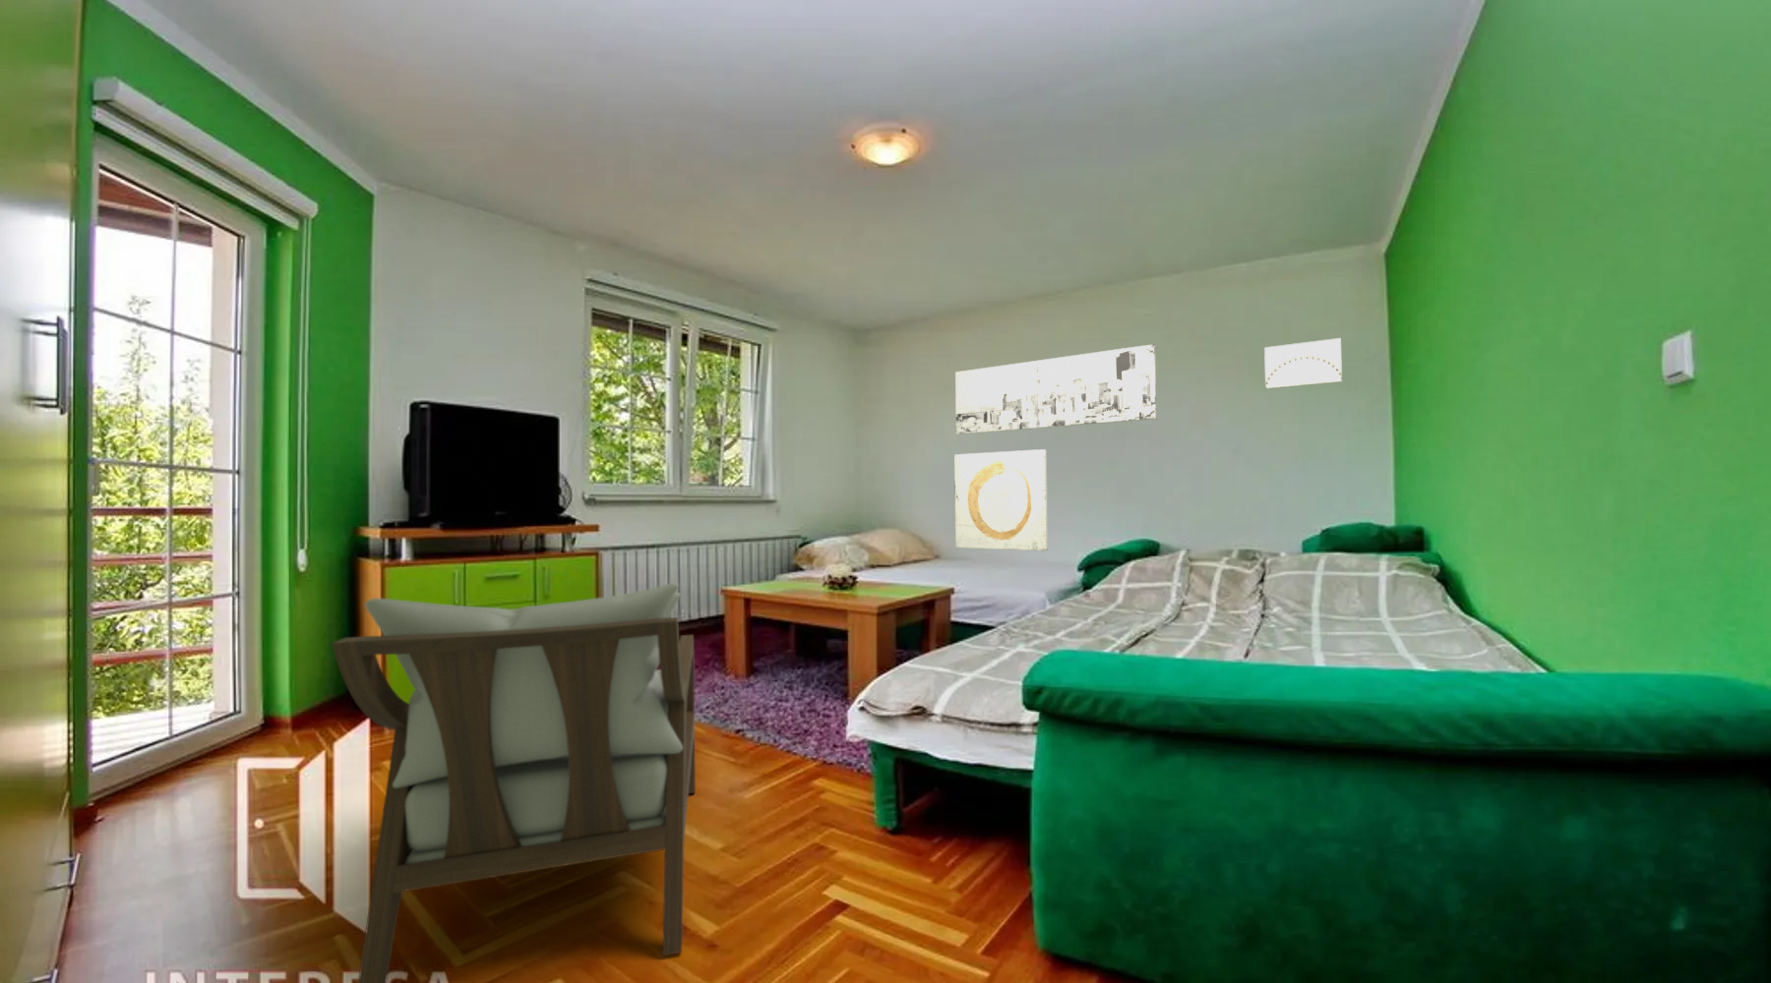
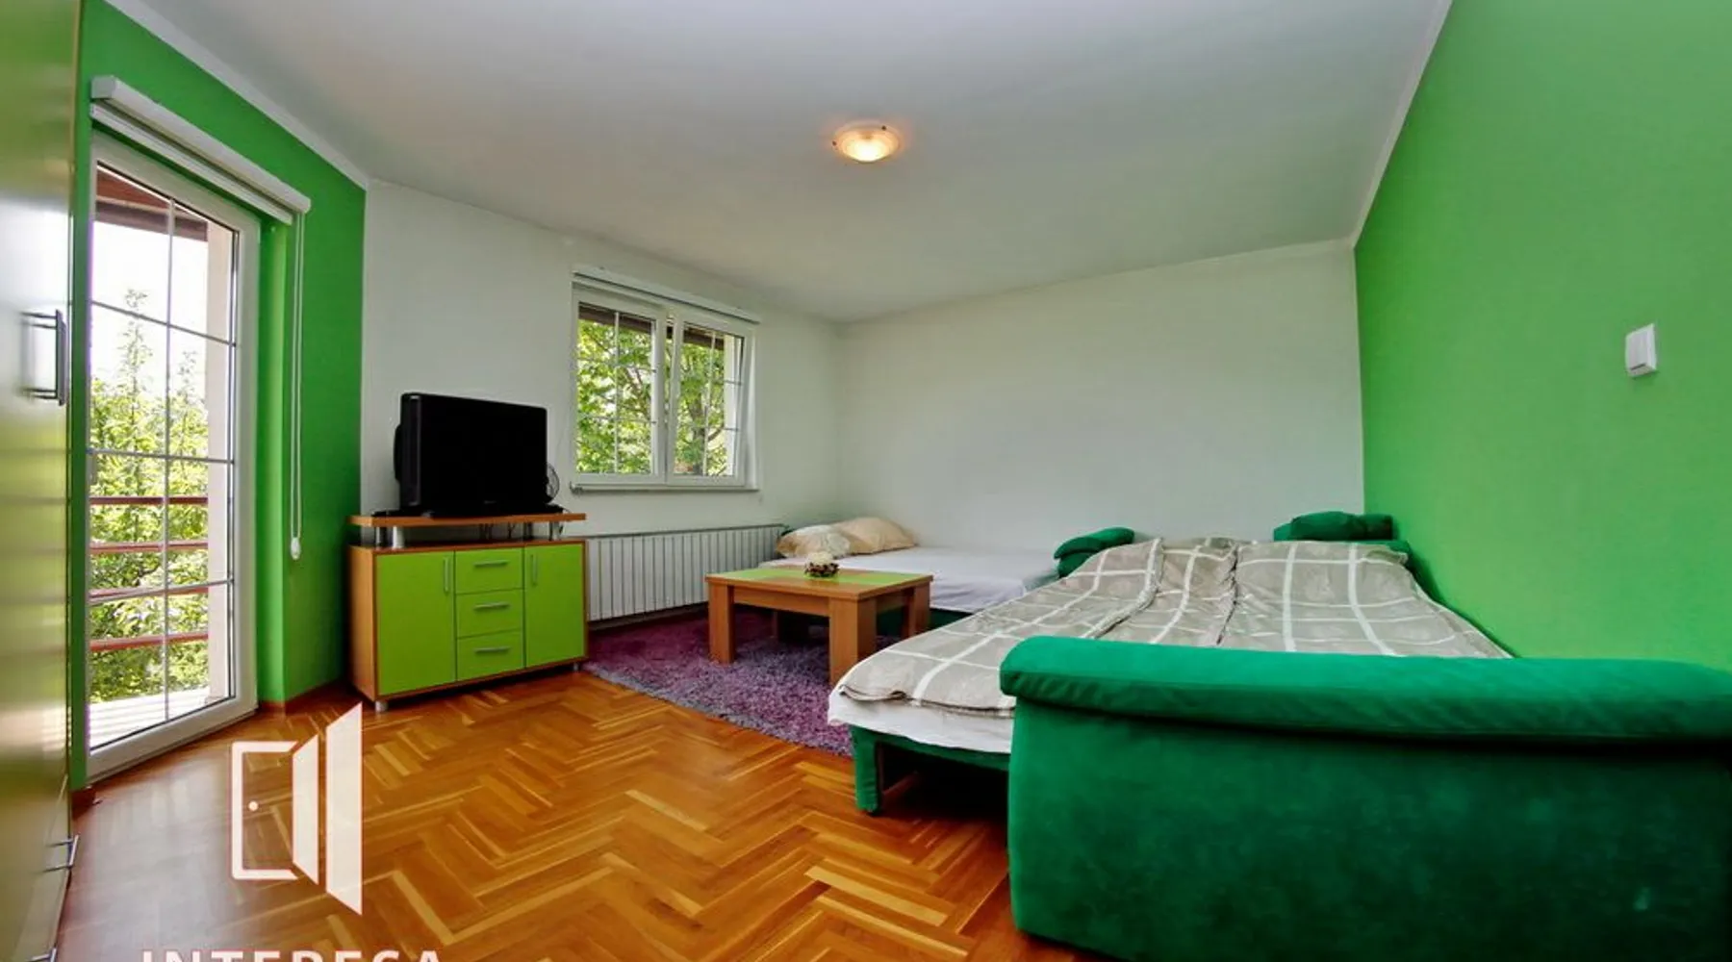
- wall art (1047, 393)
- wall art (1302, 363)
- armchair (562, 728)
- wall art (998, 500)
